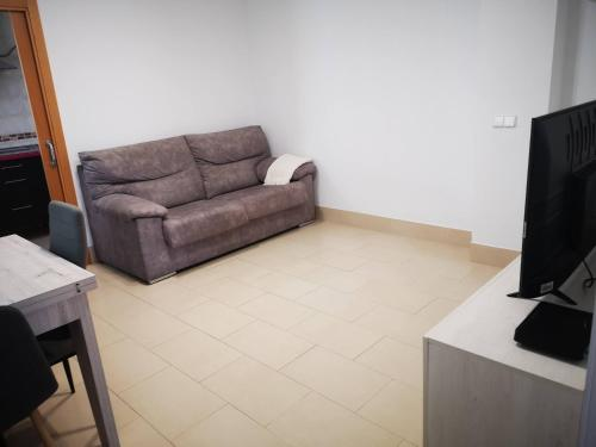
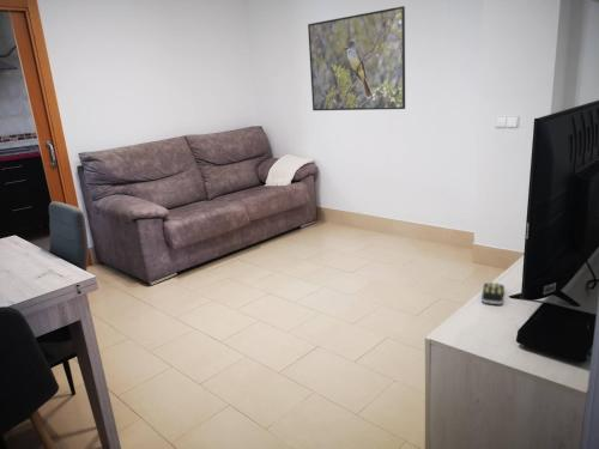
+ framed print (353, 63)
+ remote control (492, 292)
